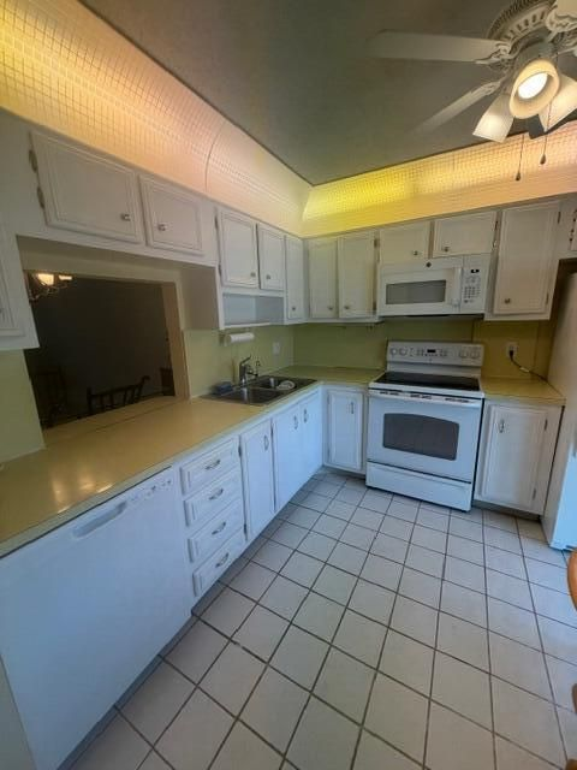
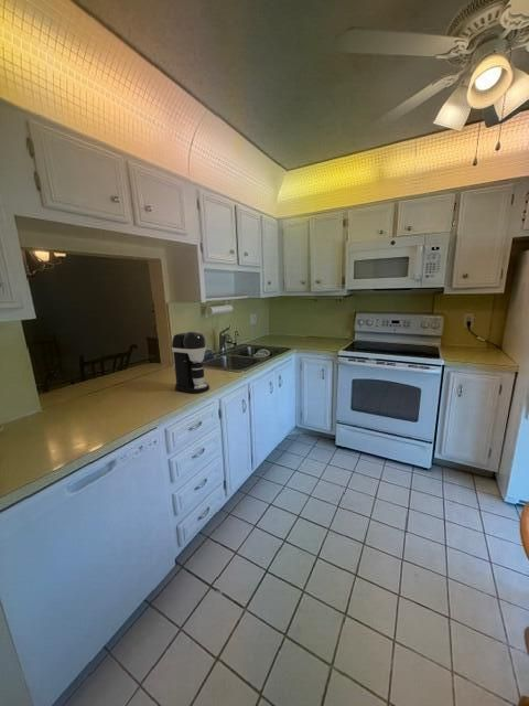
+ coffee maker (190, 360)
